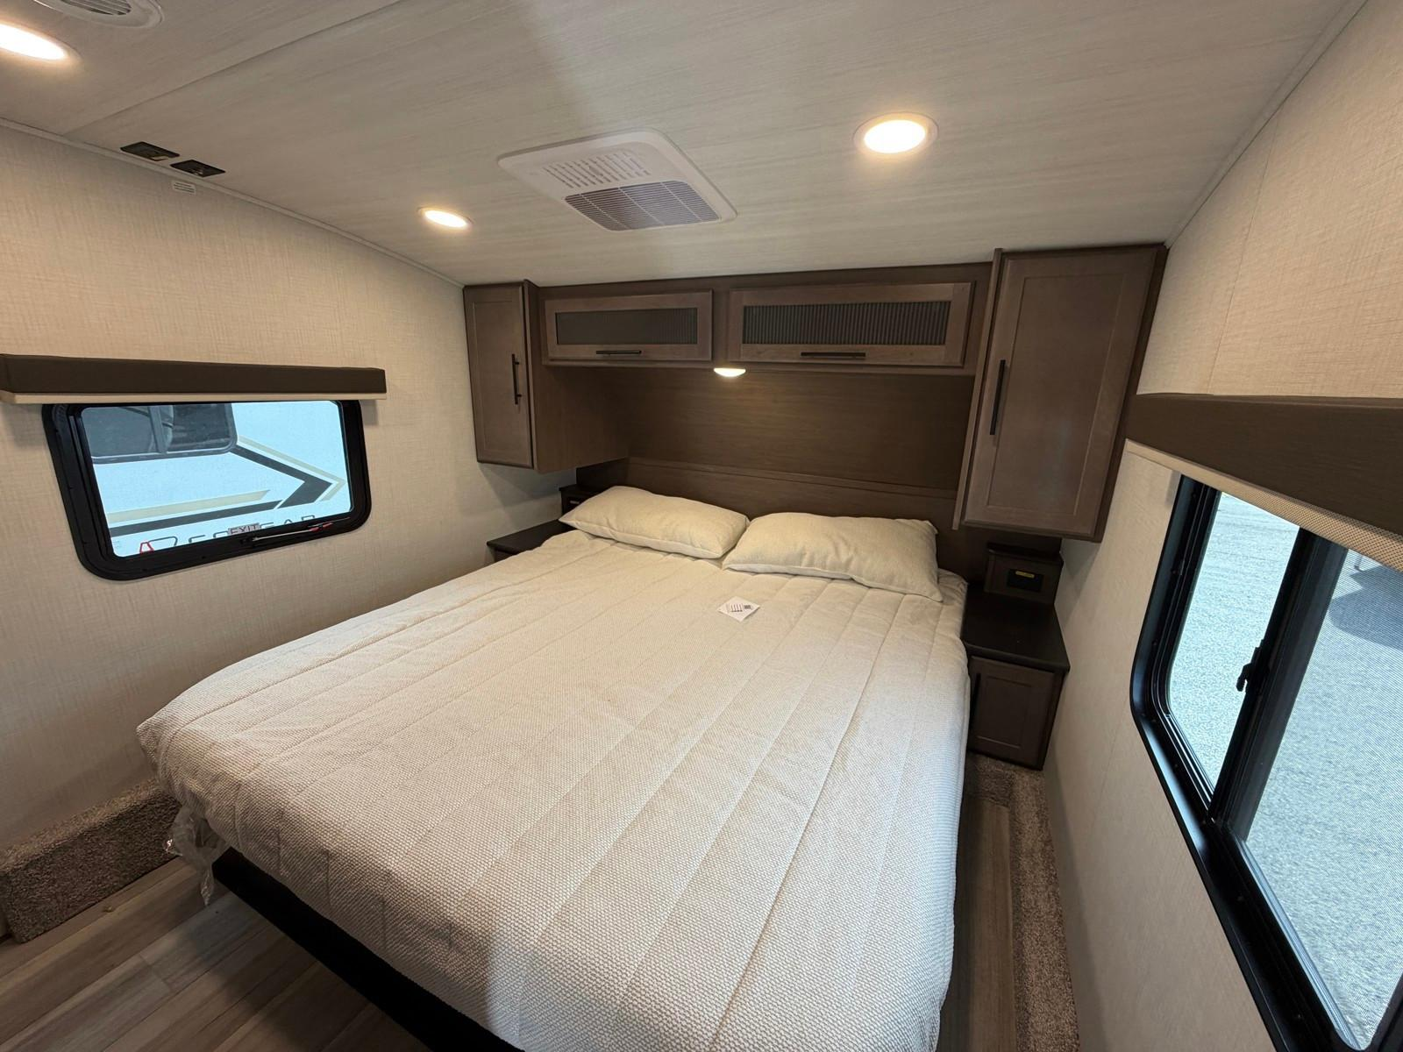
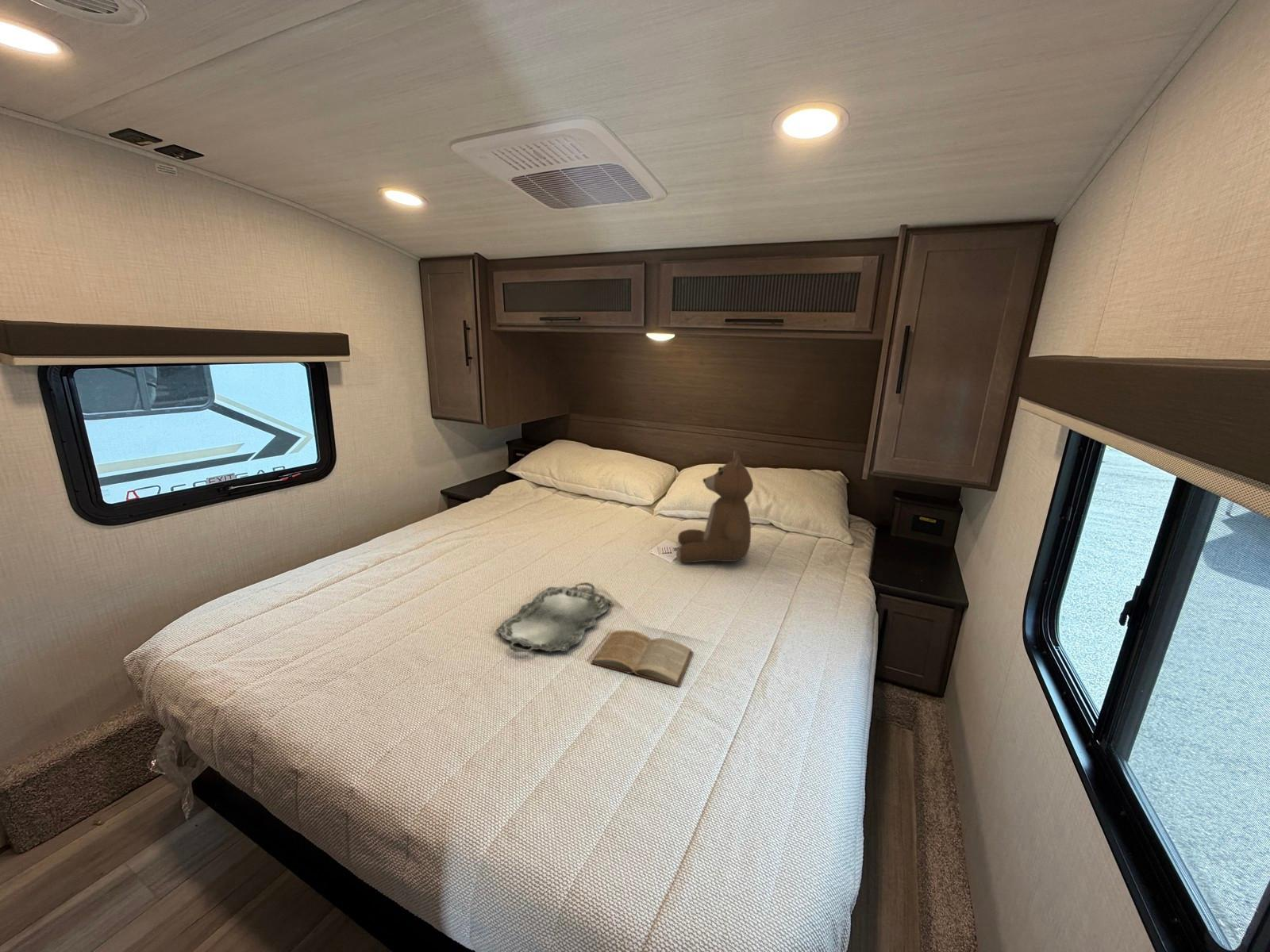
+ serving tray (557, 615)
+ bear (715, 505)
+ book (643, 653)
